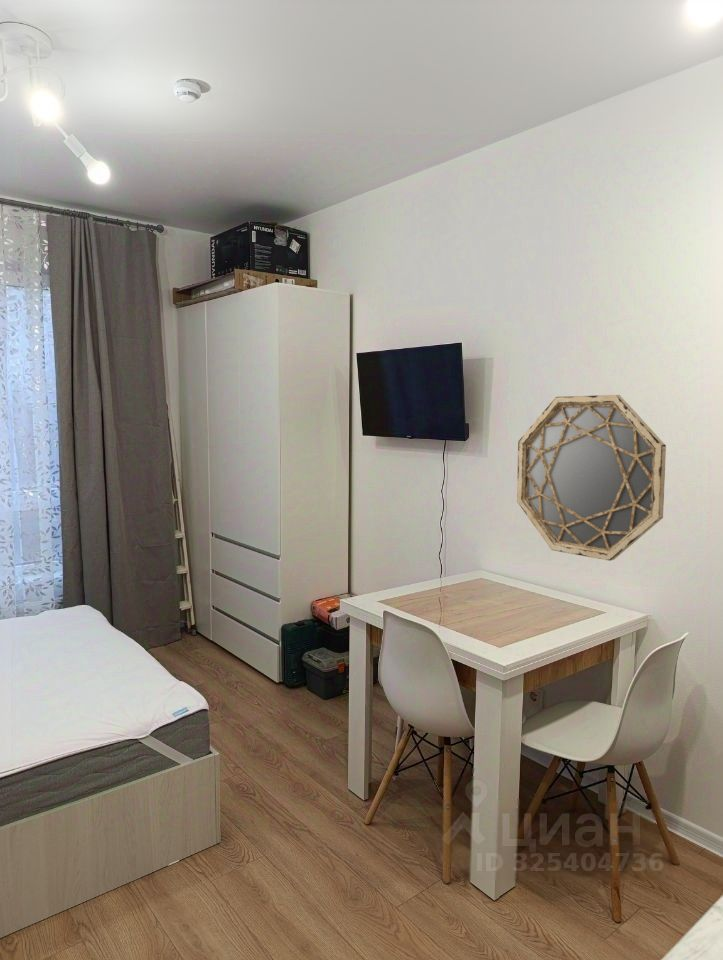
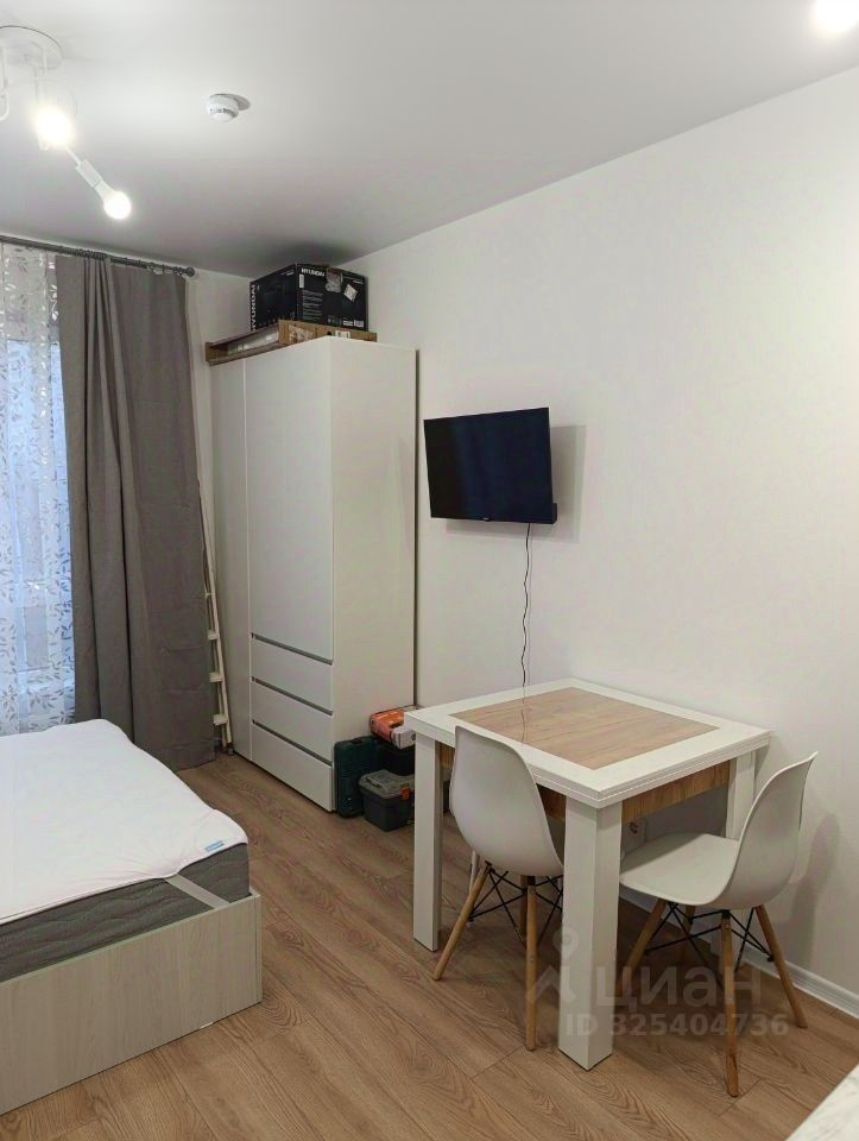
- home mirror (584, 476)
